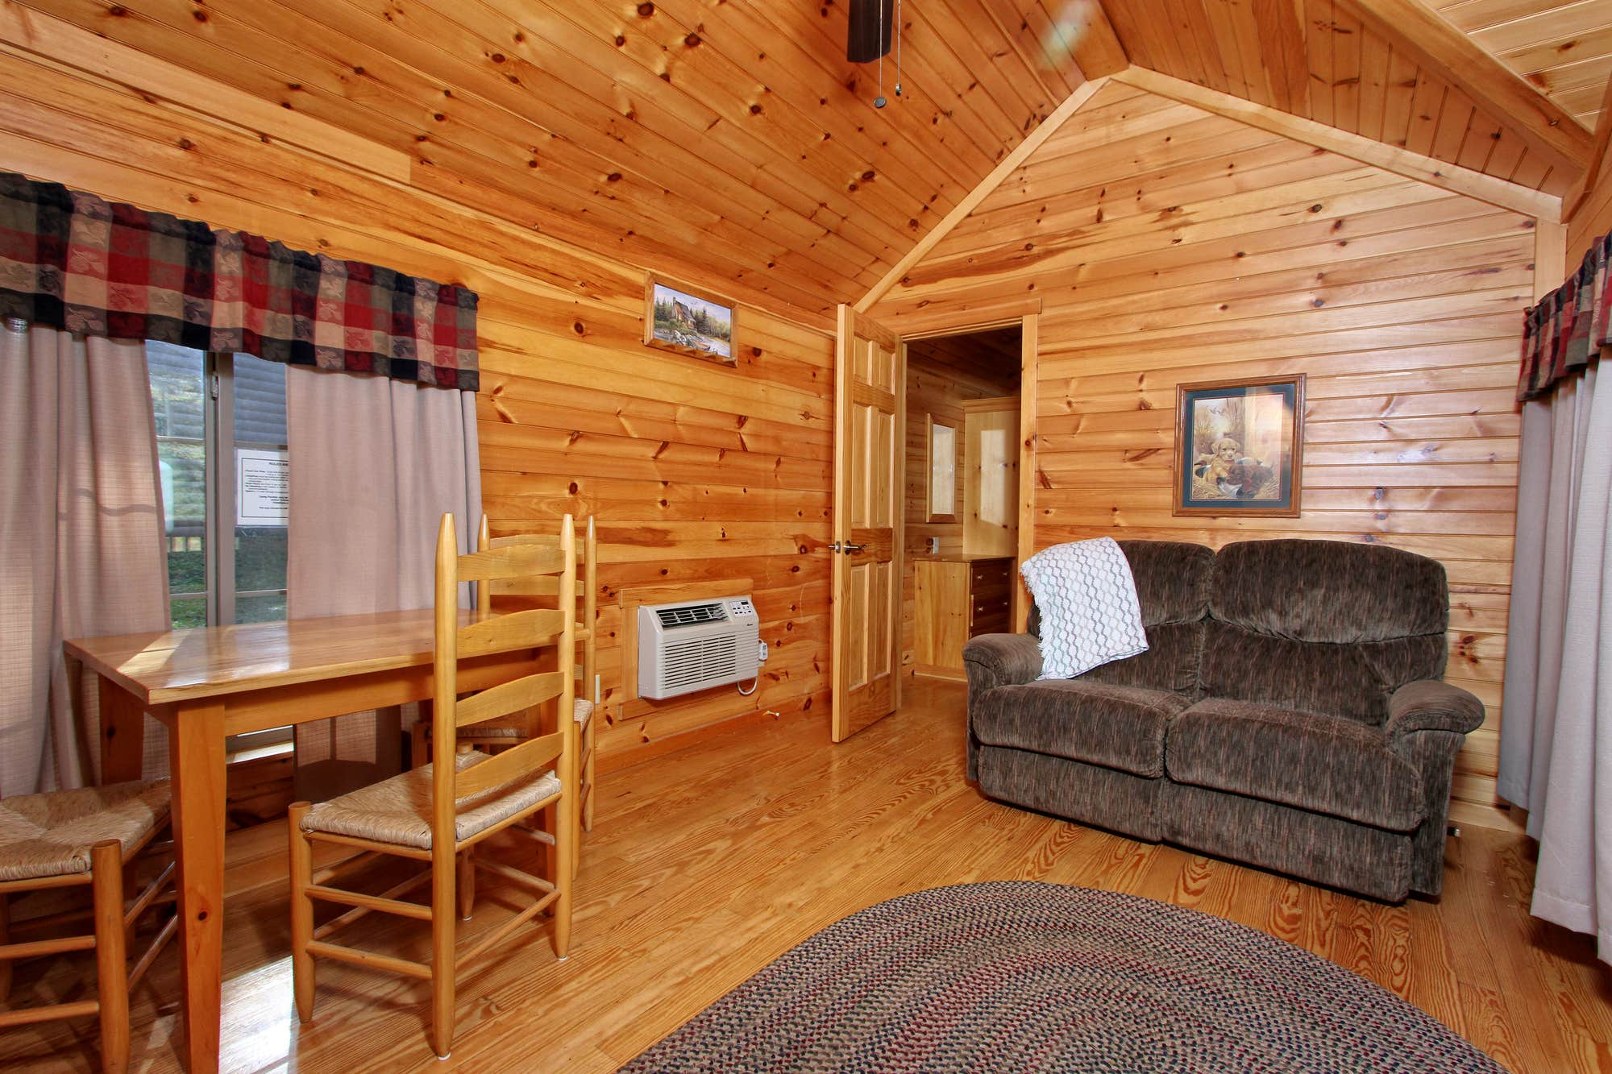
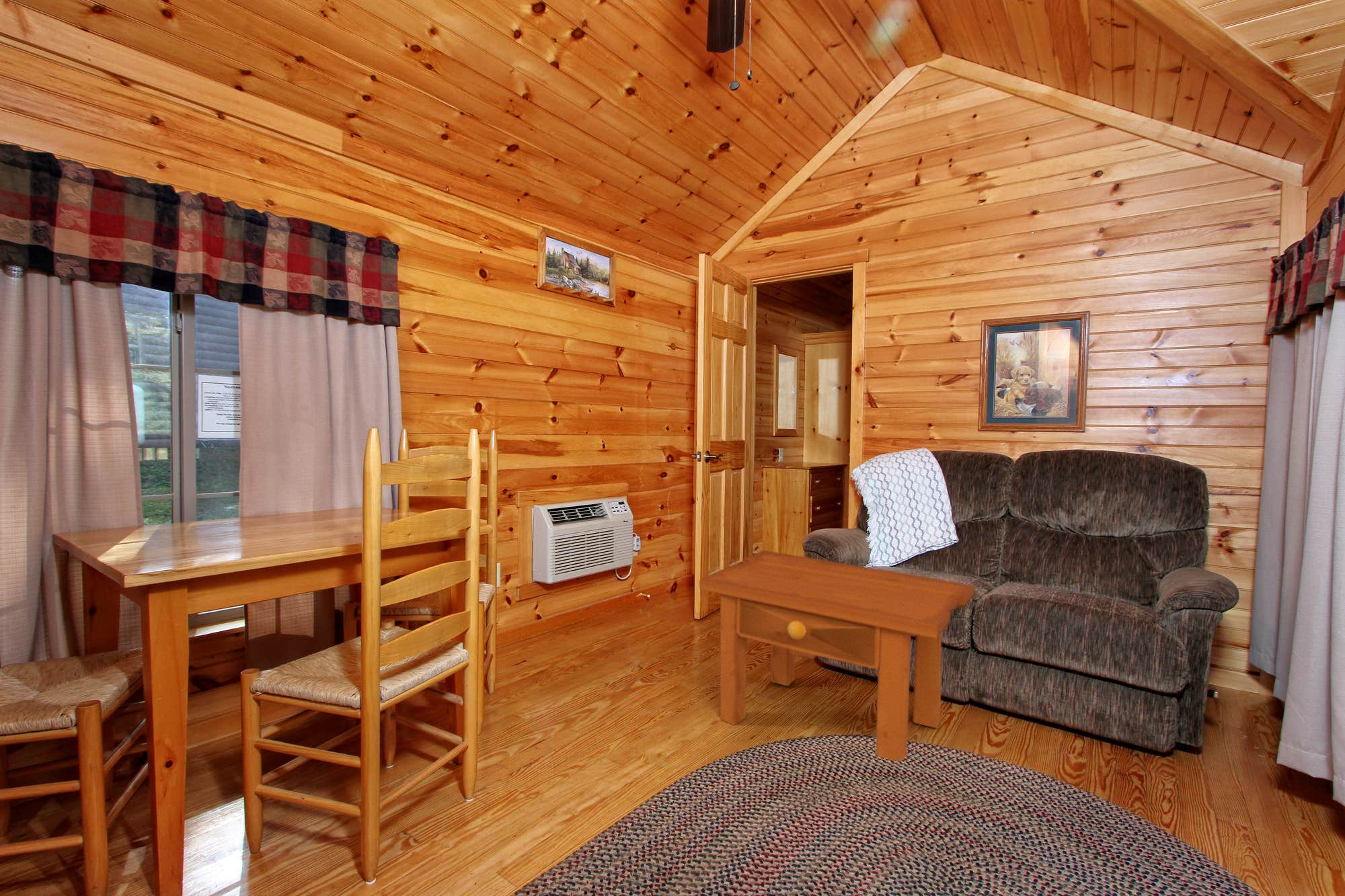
+ side table (829, 650)
